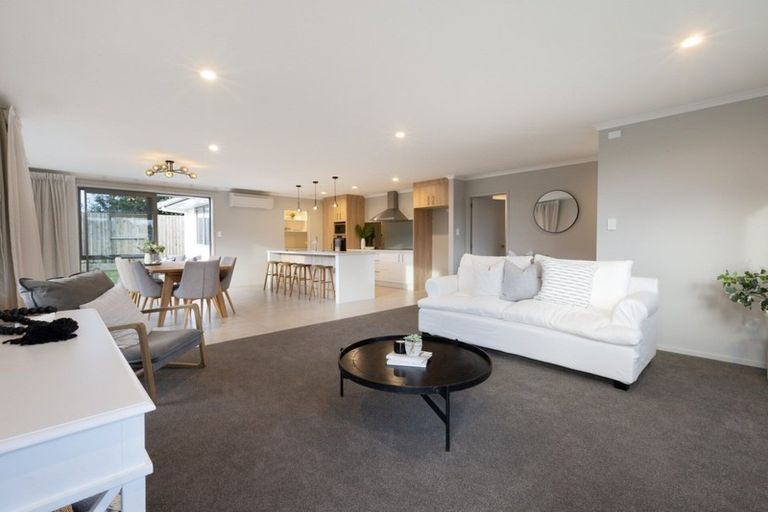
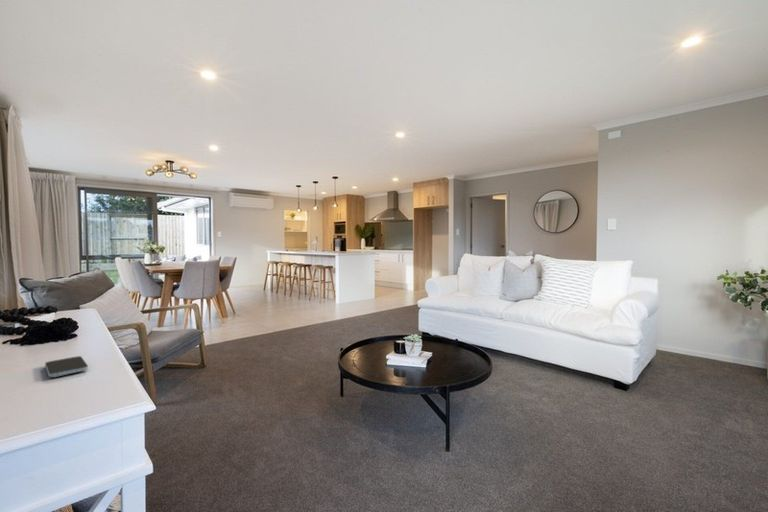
+ smartphone (66, 365)
